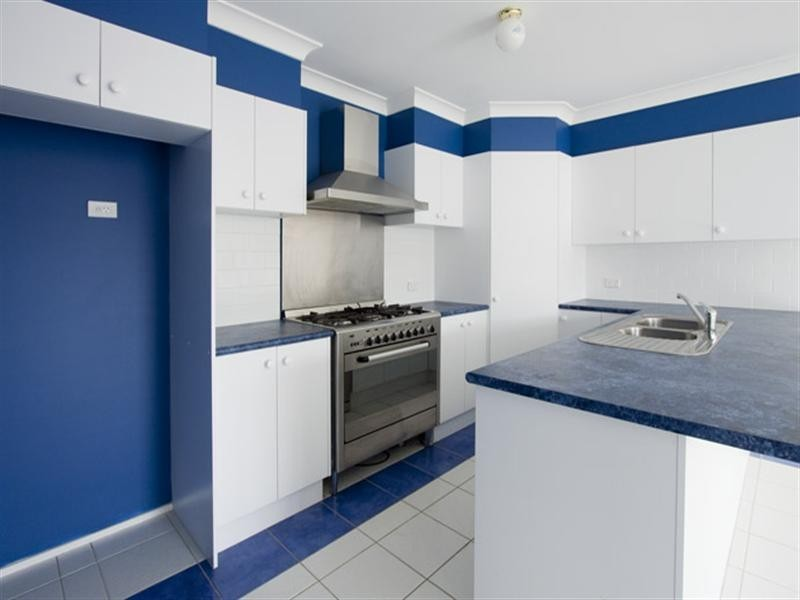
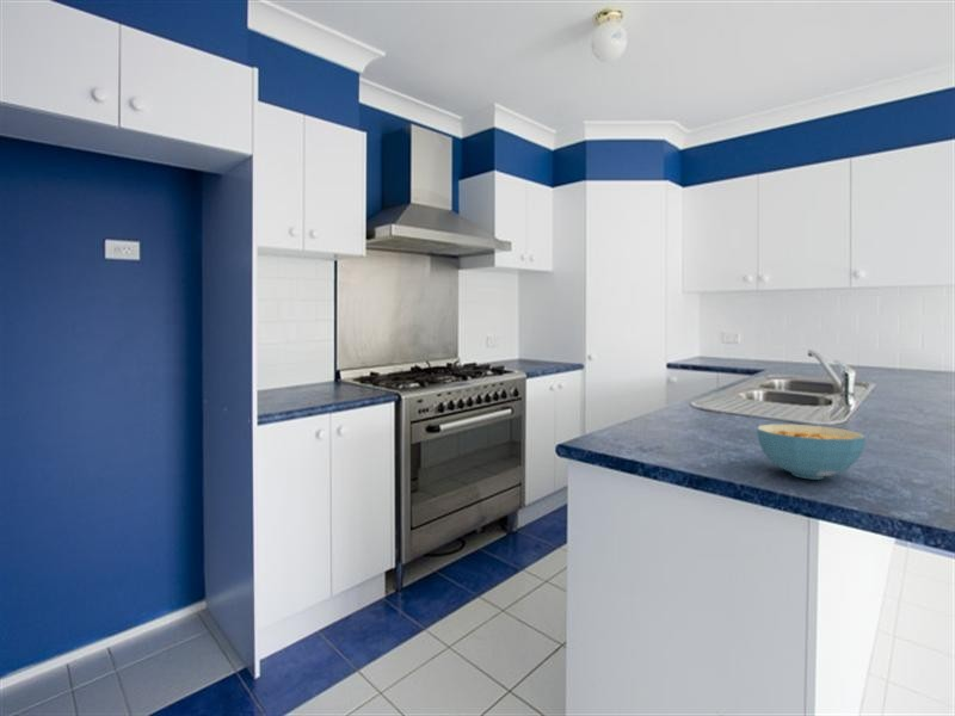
+ cereal bowl (807, 453)
